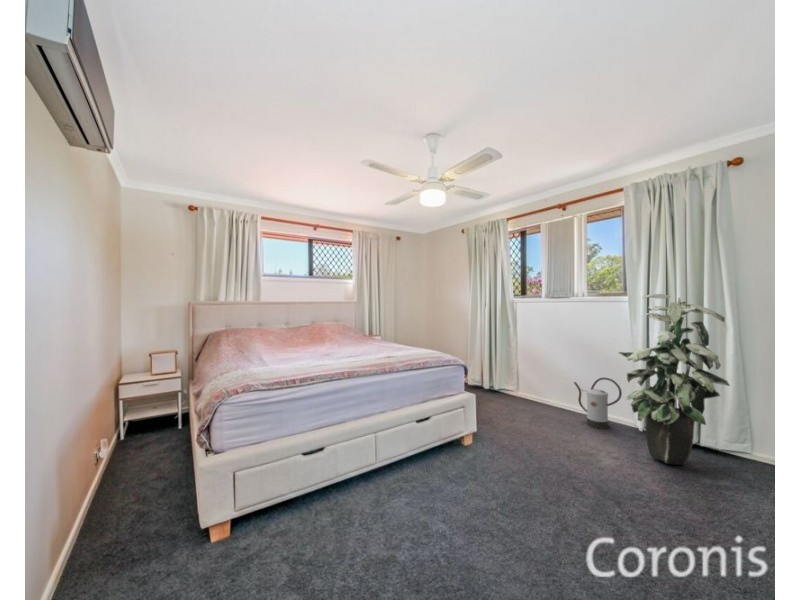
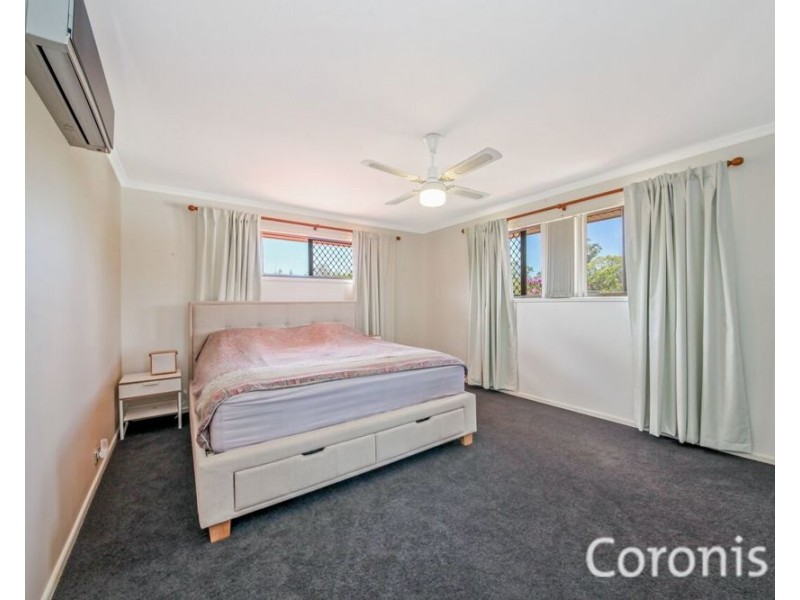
- watering can (596, 400)
- indoor plant (667, 375)
